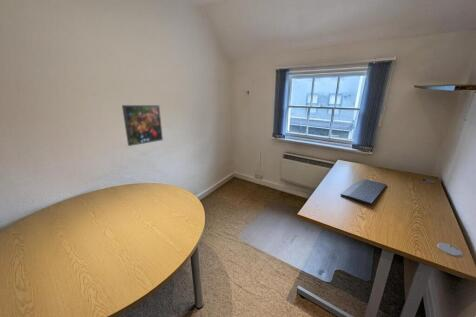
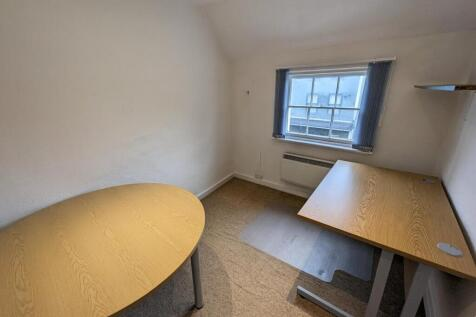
- computer keyboard (364, 189)
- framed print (144, 124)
